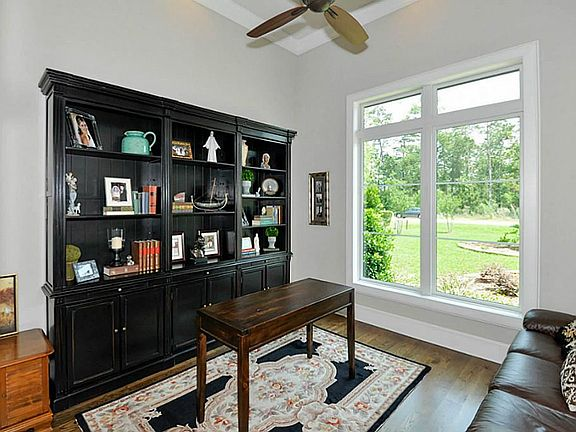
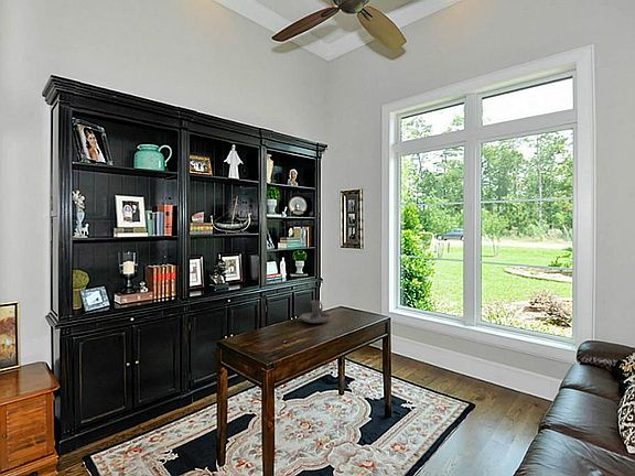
+ candle holder (316, 310)
